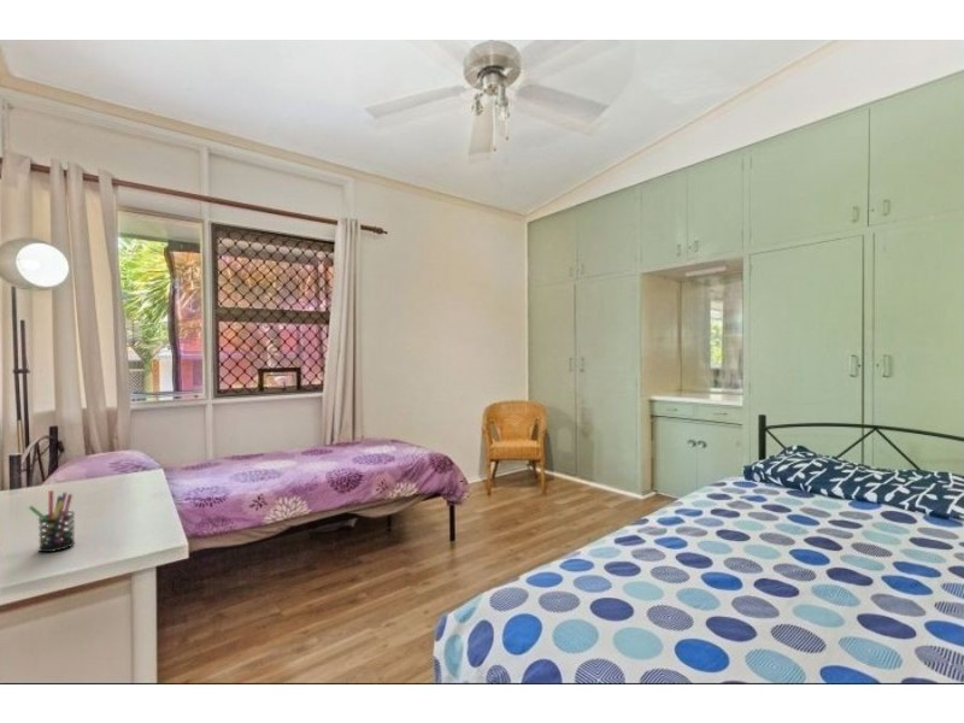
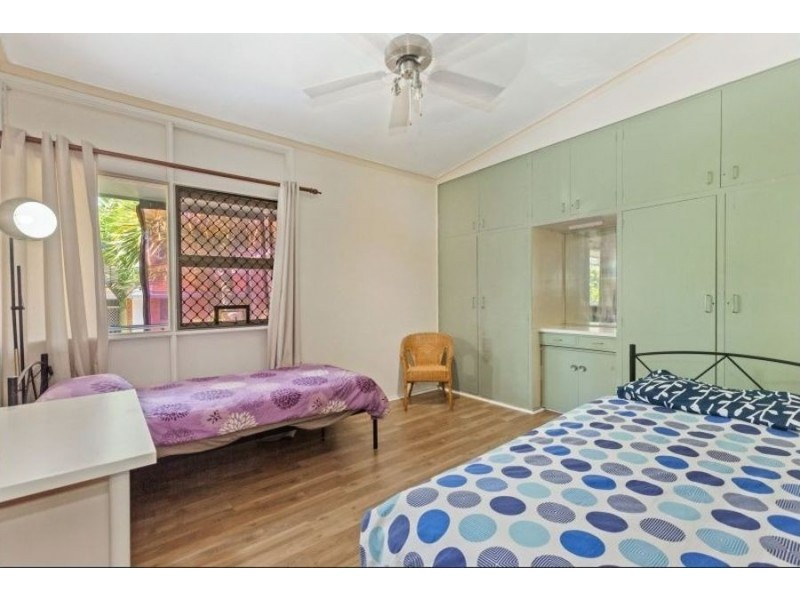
- pen holder (52, 519)
